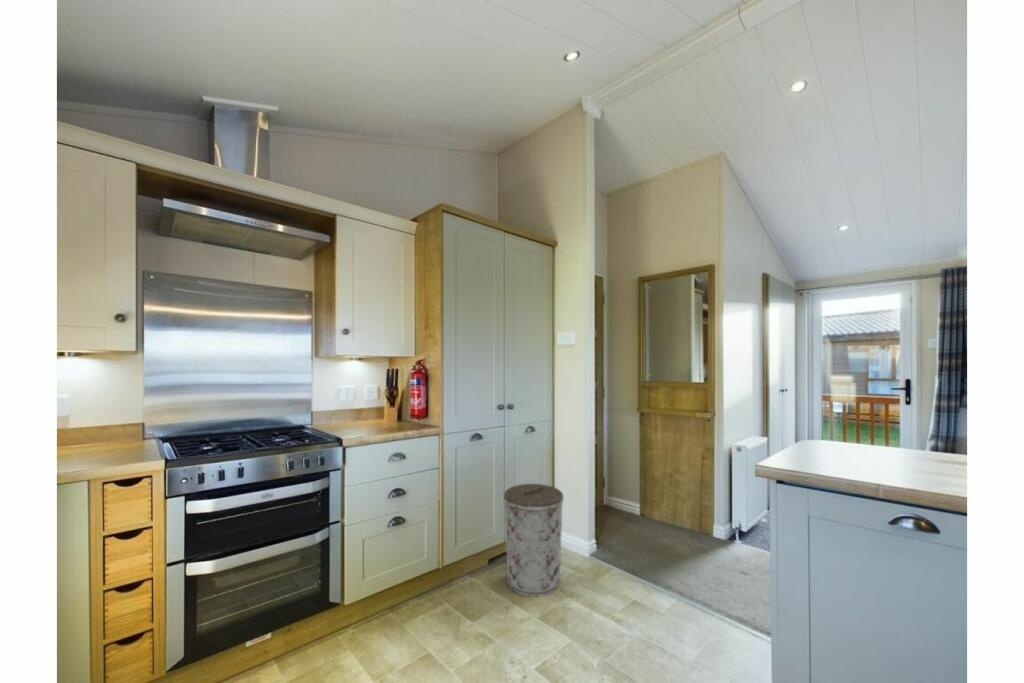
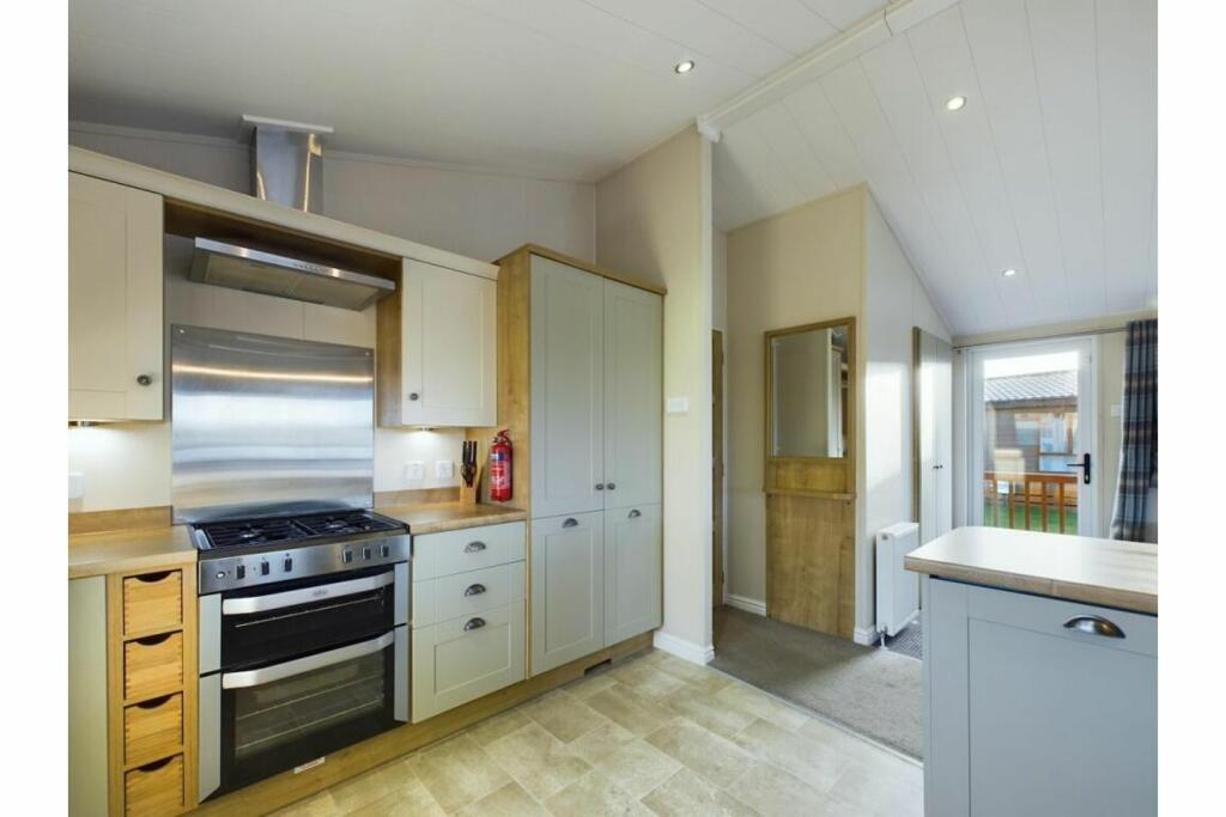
- trash can (533, 535)
